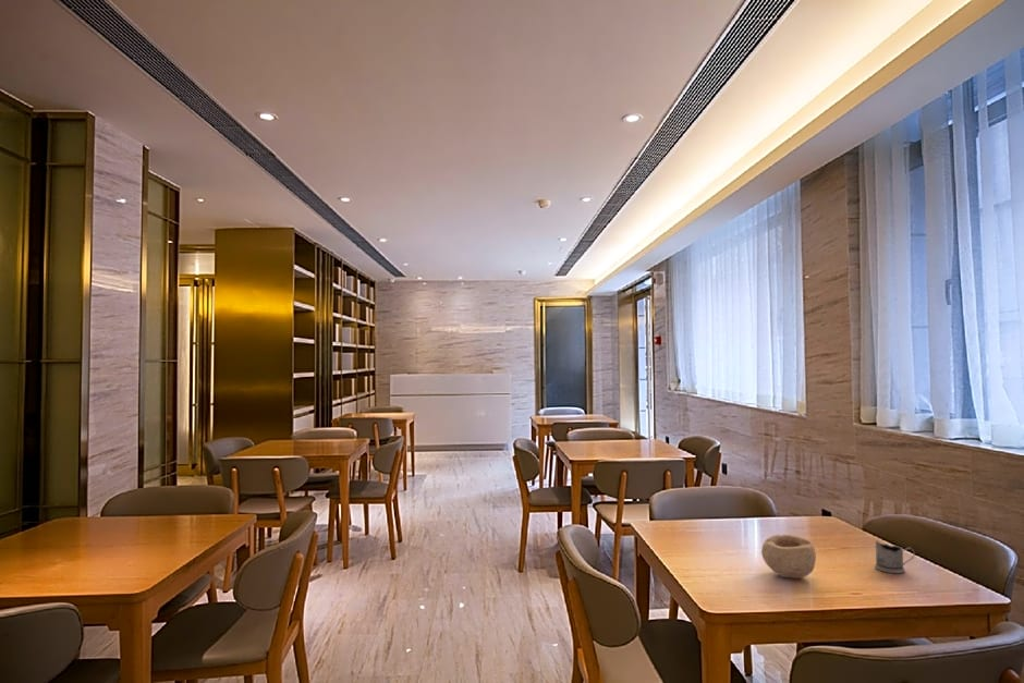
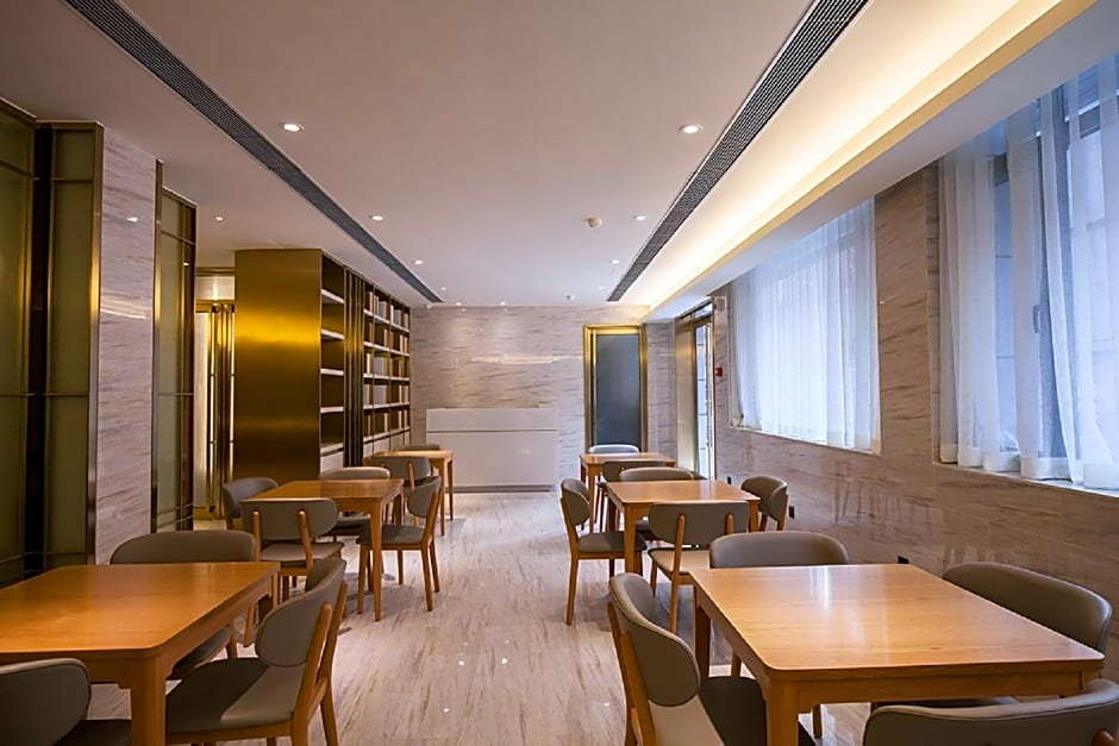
- tea glass holder (894, 556)
- bowl (789, 557)
